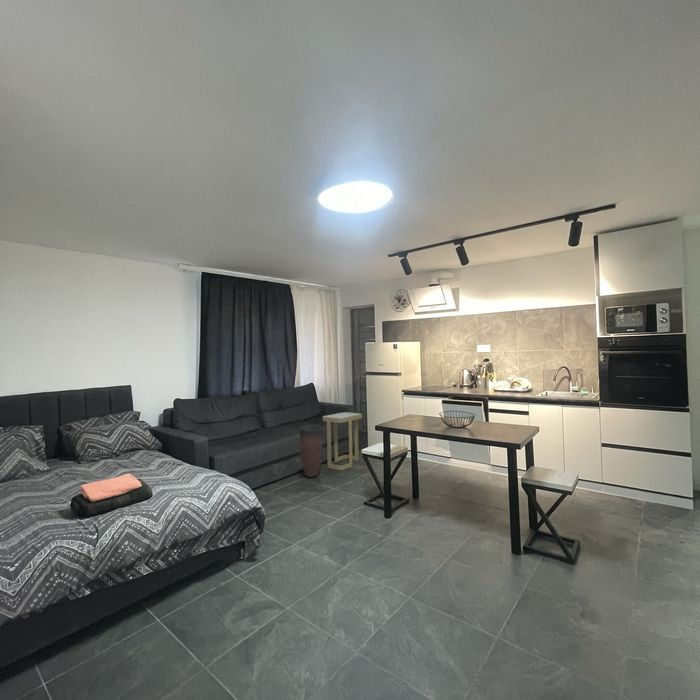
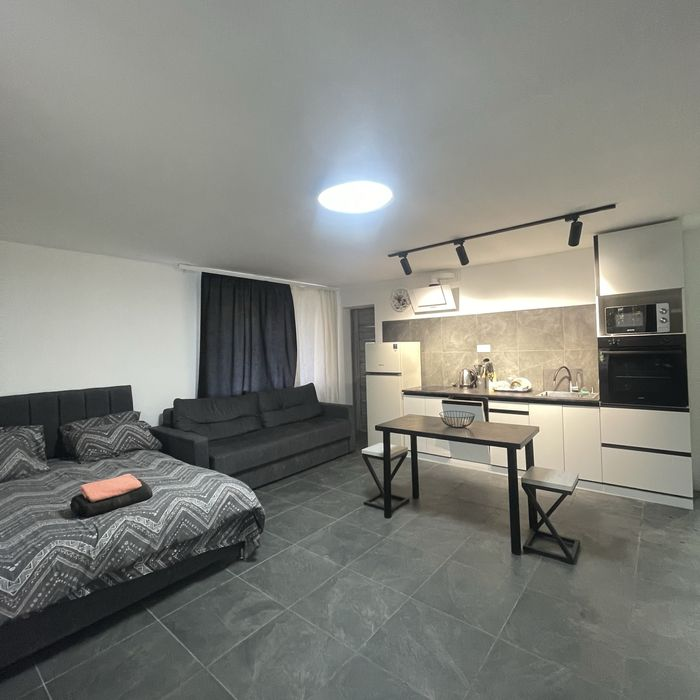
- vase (311, 451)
- side table (337, 439)
